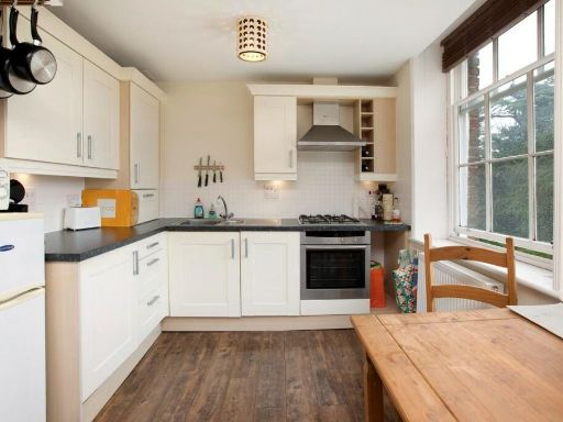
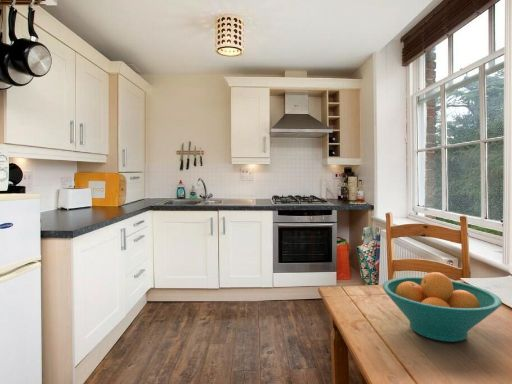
+ fruit bowl (437, 301)
